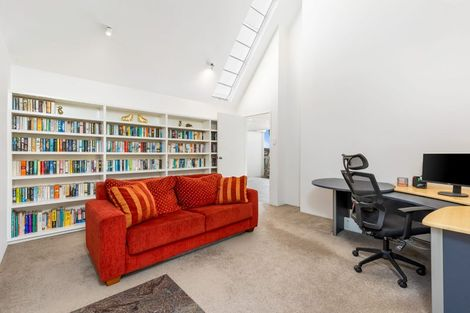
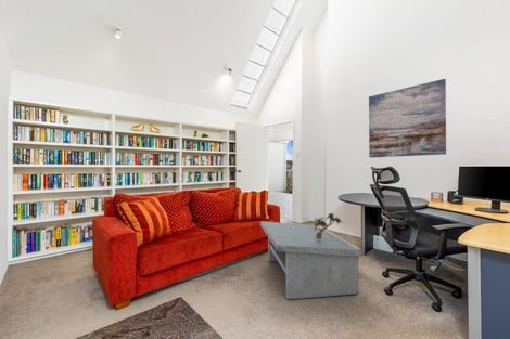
+ coffee table (303, 251)
+ wall art (403, 122)
+ potted plant (327, 224)
